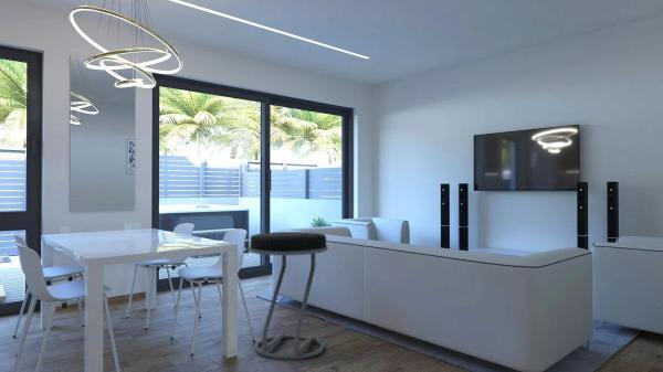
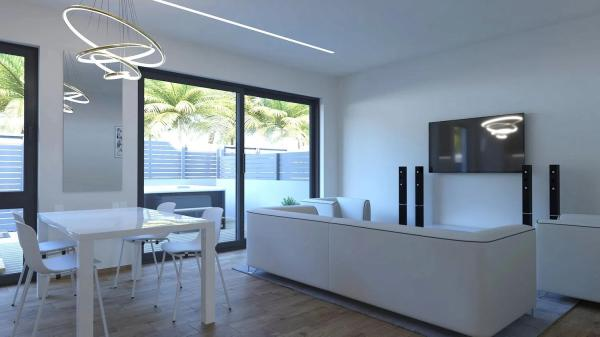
- stool (280, 287)
